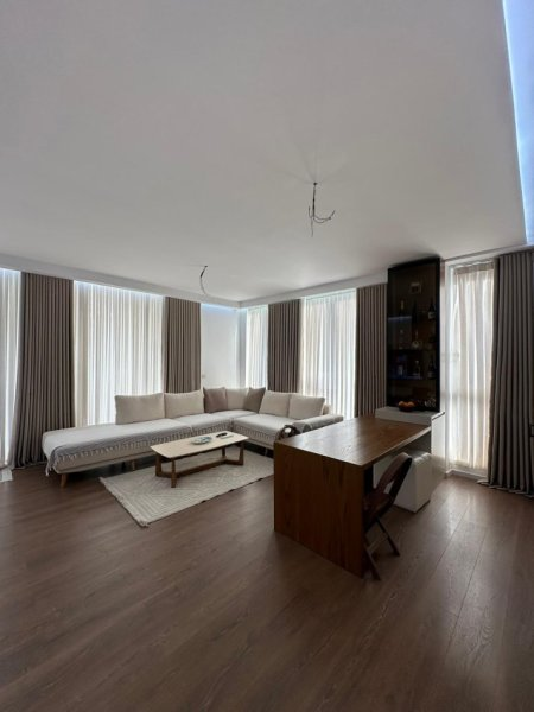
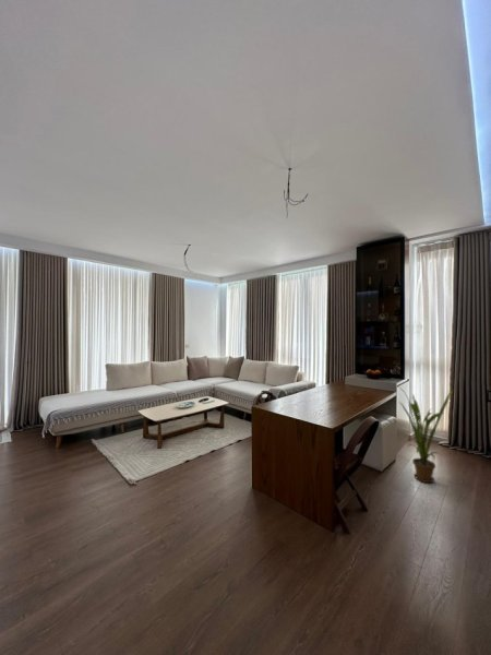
+ house plant (417, 432)
